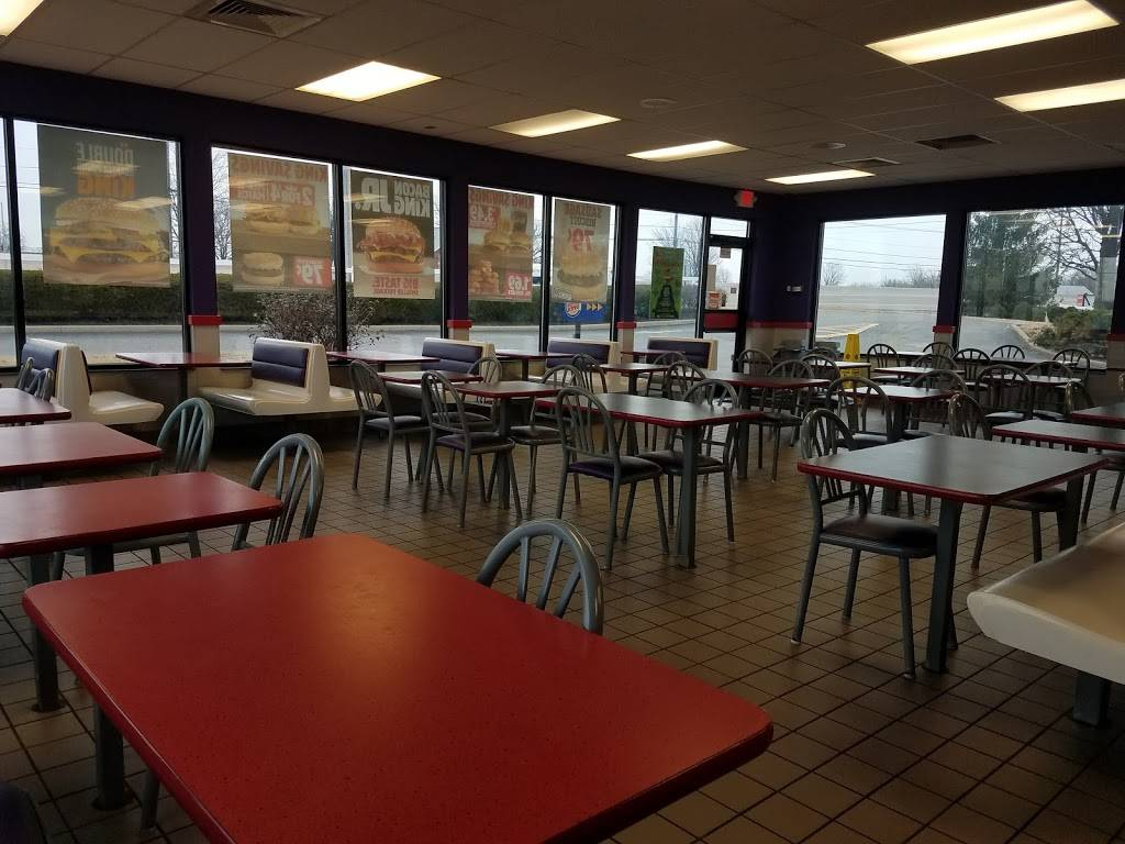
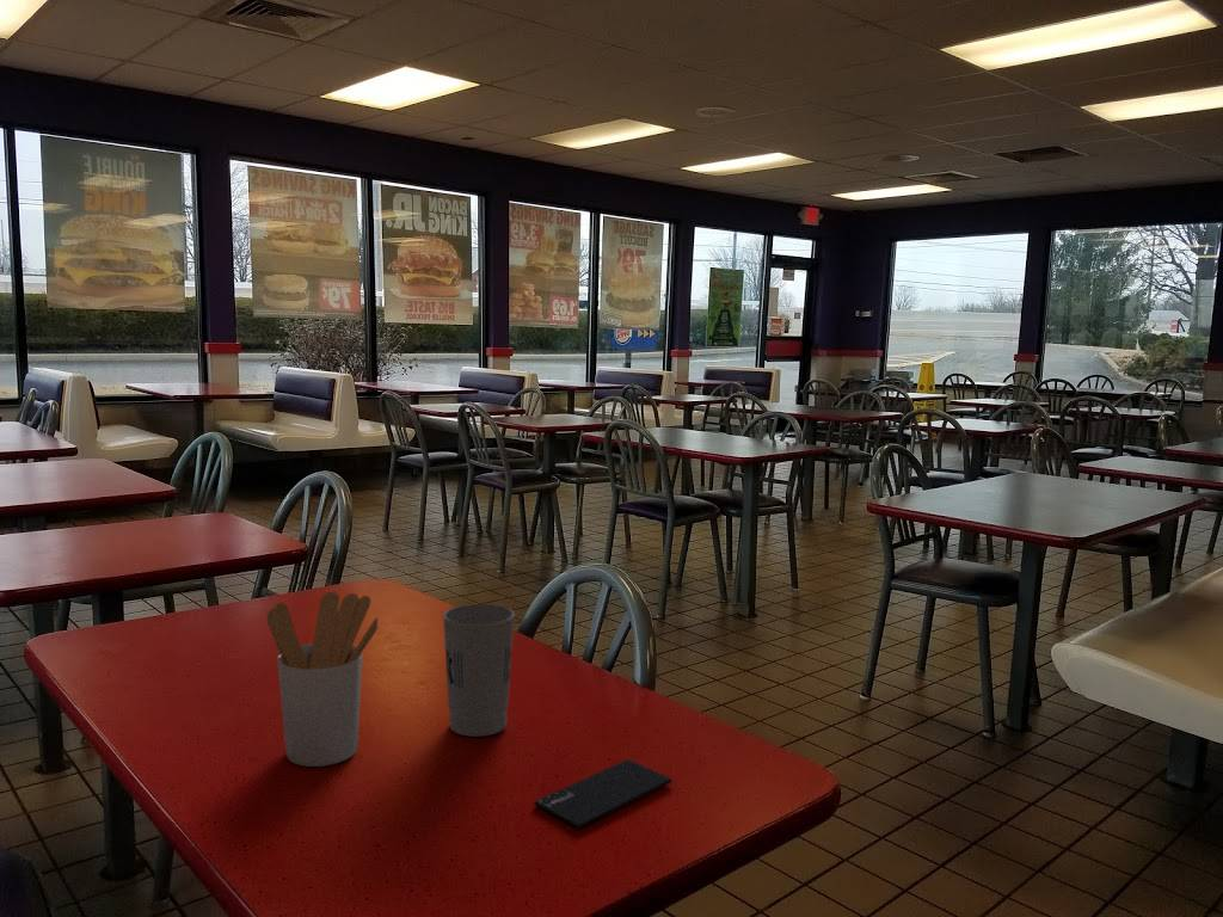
+ utensil holder (328, 672)
+ smartphone (604, 790)
+ cup (478, 670)
